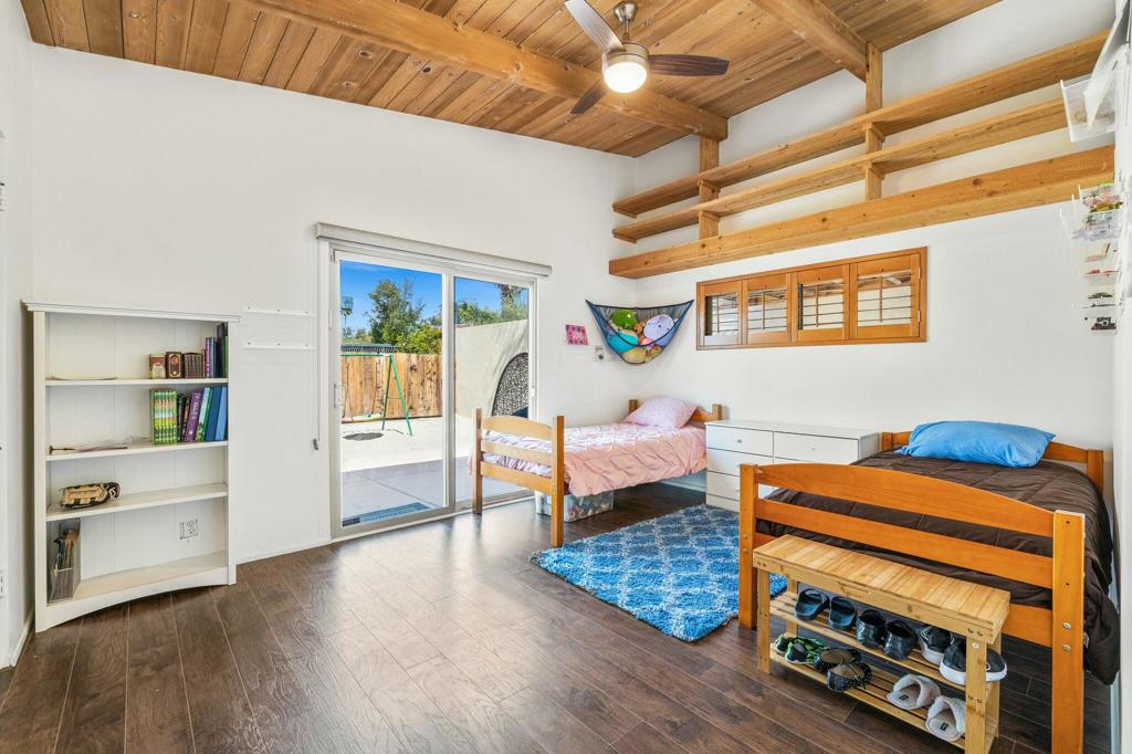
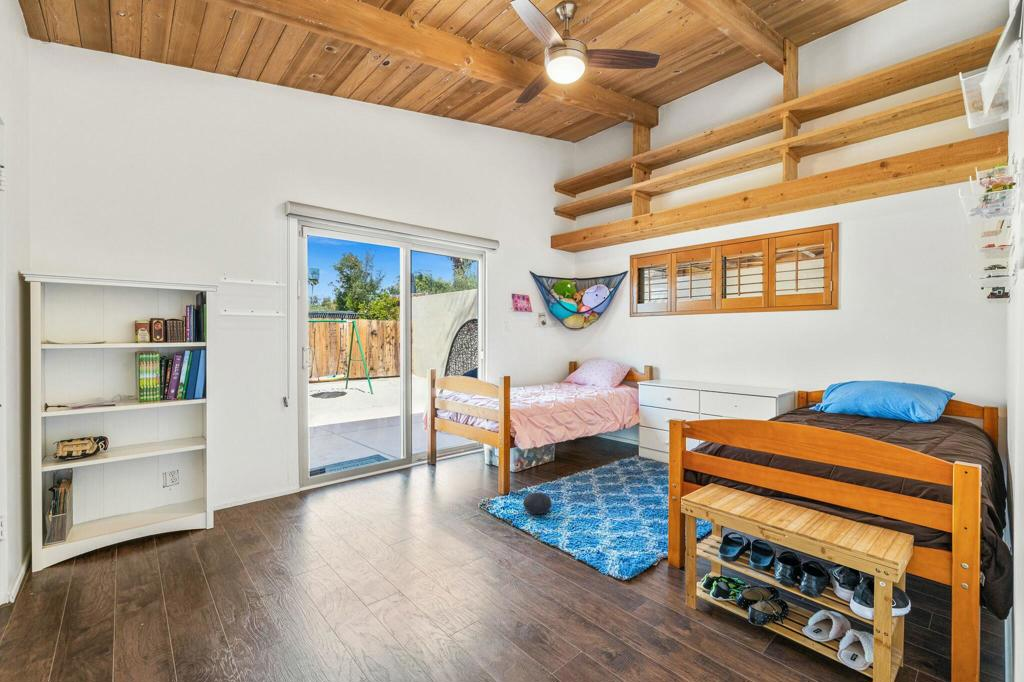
+ ball (537, 503)
